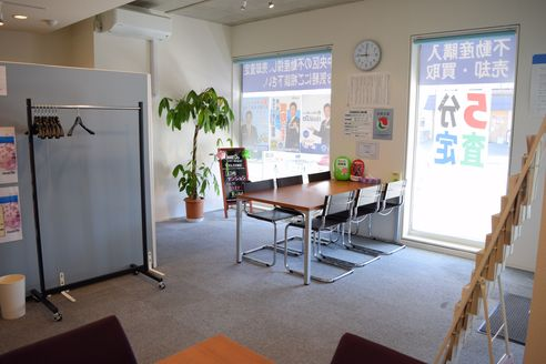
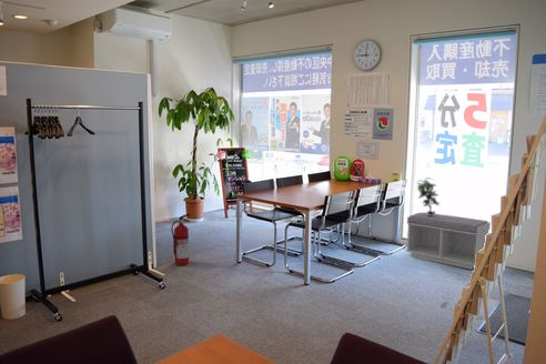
+ potted plant (427, 196)
+ fire extinguisher (181, 239)
+ bench (446, 239)
